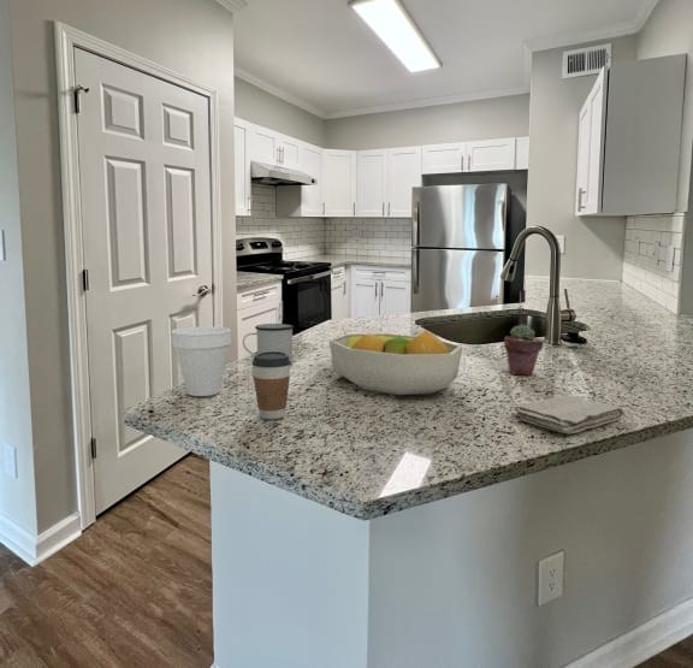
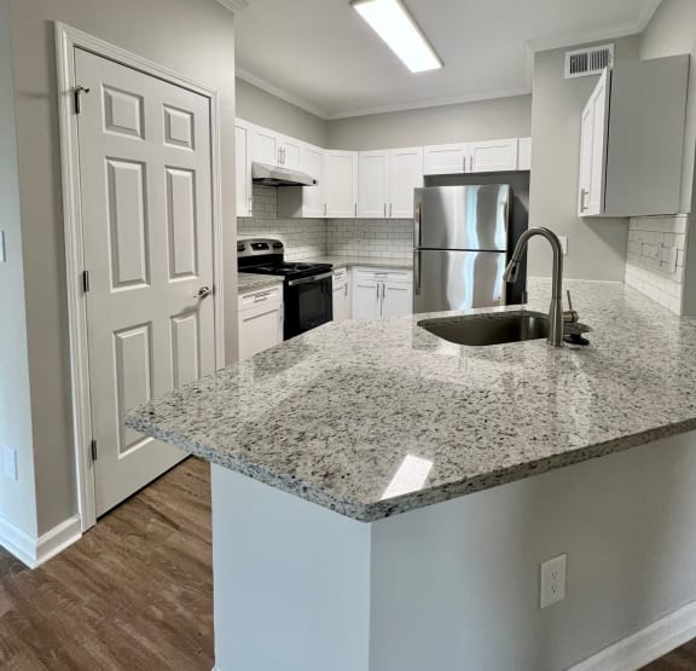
- potted succulent (522, 348)
- coffee cup (272, 385)
- cup (202, 361)
- mug (268, 344)
- fruit bowl (392, 354)
- washcloth (567, 412)
